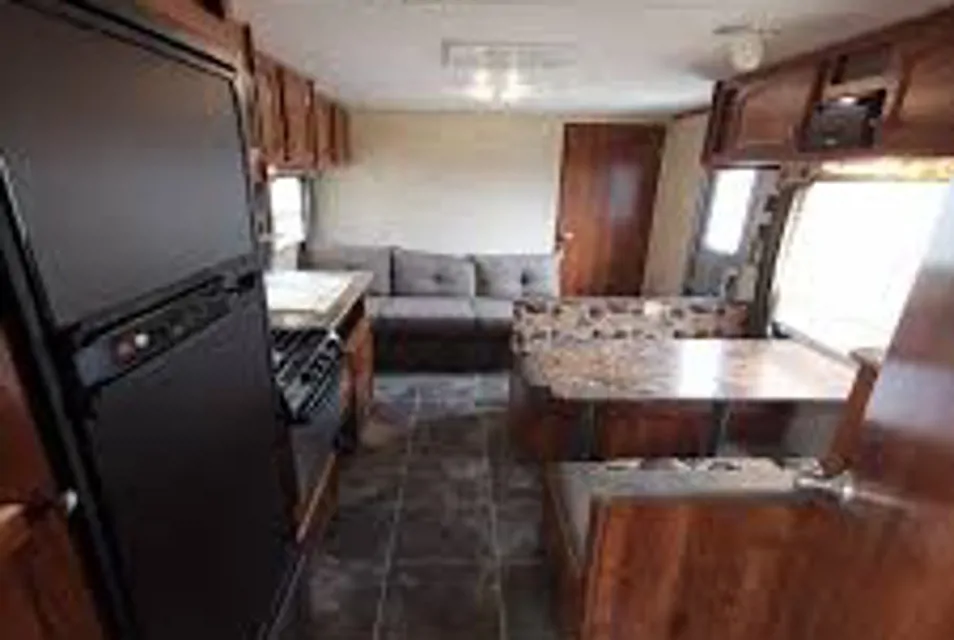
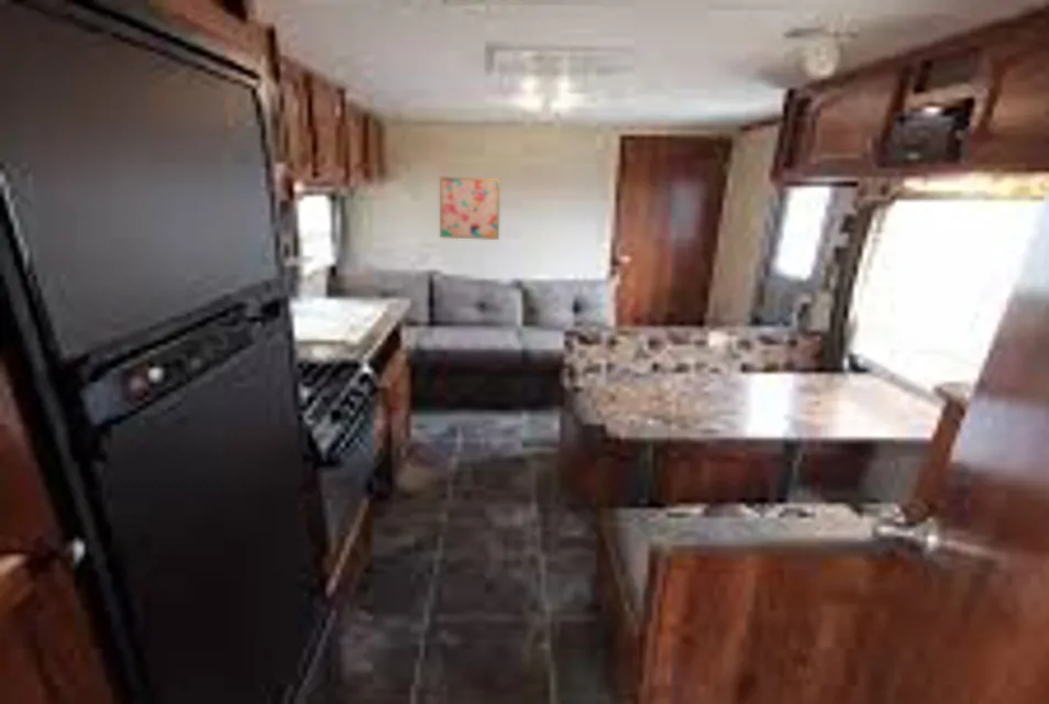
+ wall art (470, 208)
